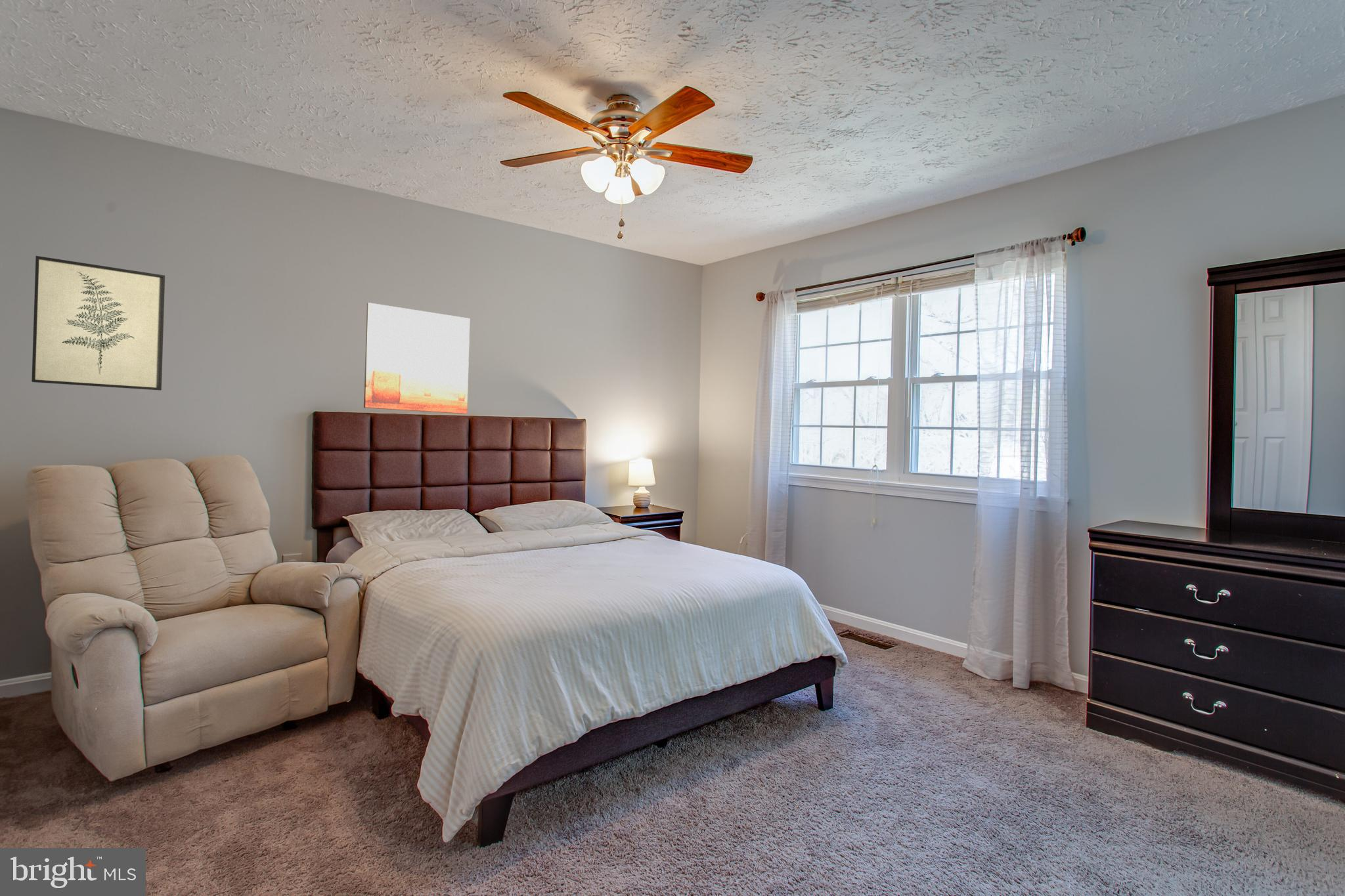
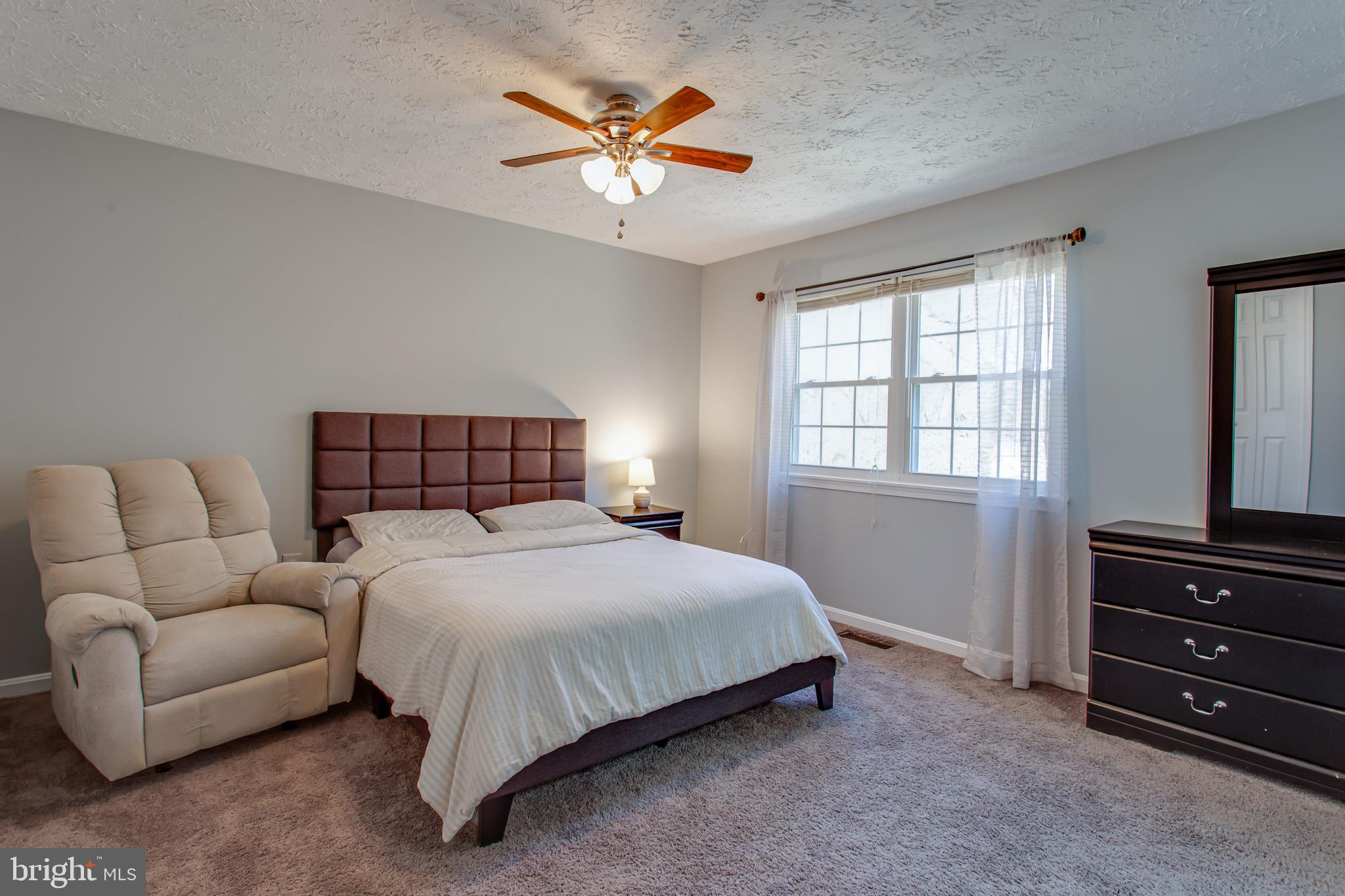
- wall art (419, 361)
- wall art (101, 326)
